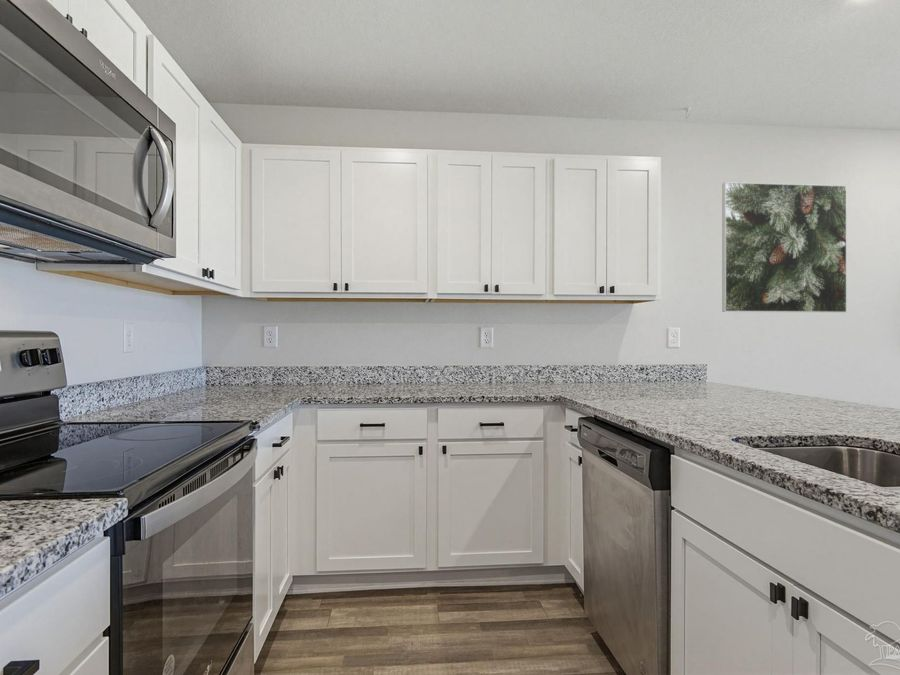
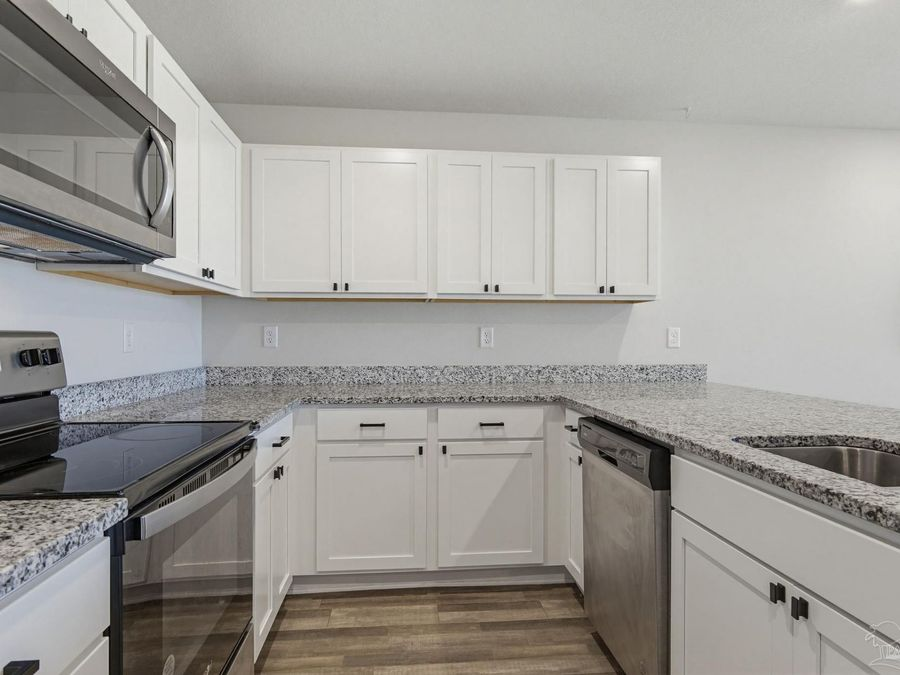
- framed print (784, 248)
